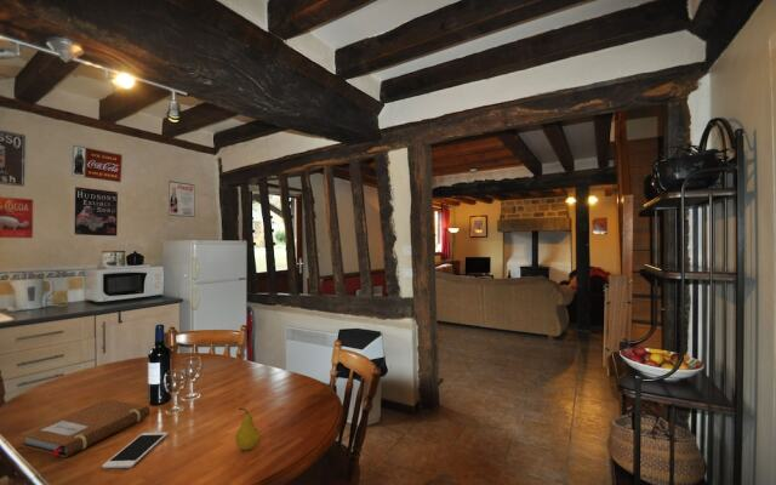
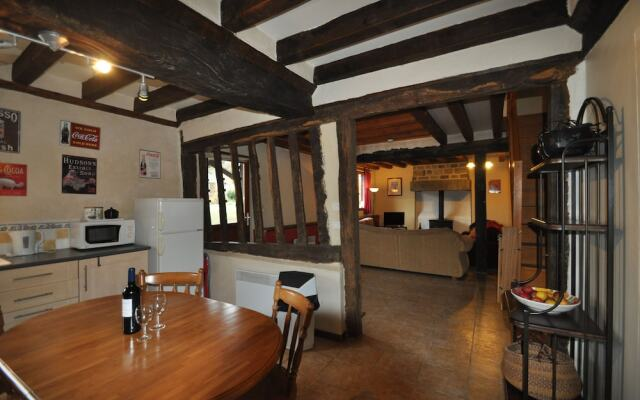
- notebook (87, 426)
- fruit (247, 426)
- cell phone (137, 449)
